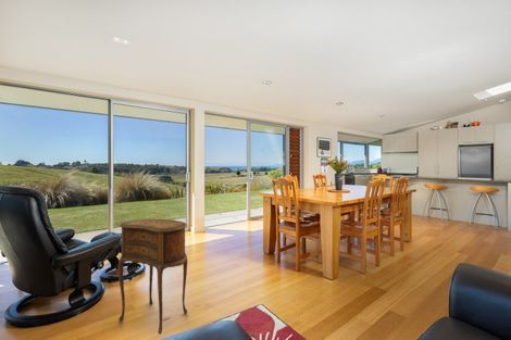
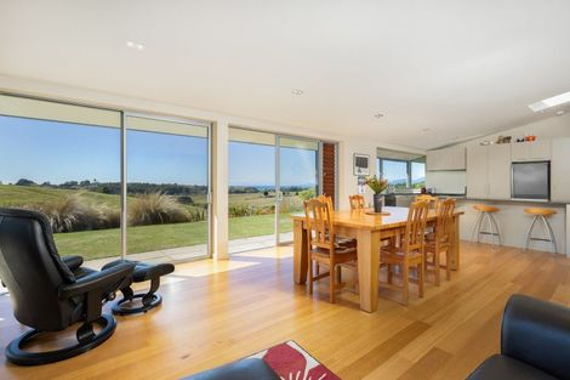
- side table (157, 269)
